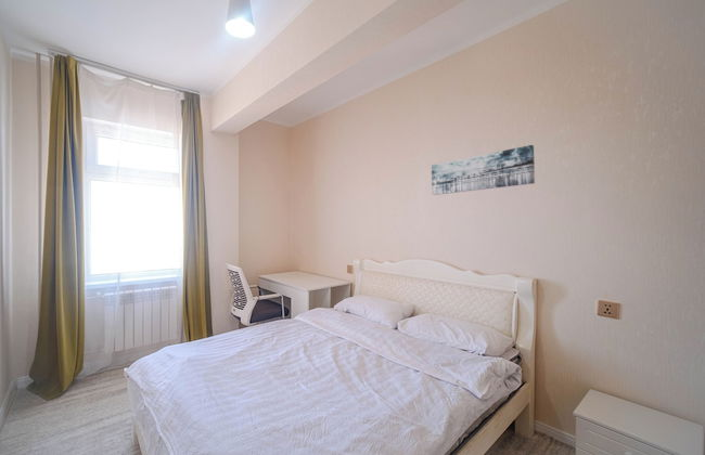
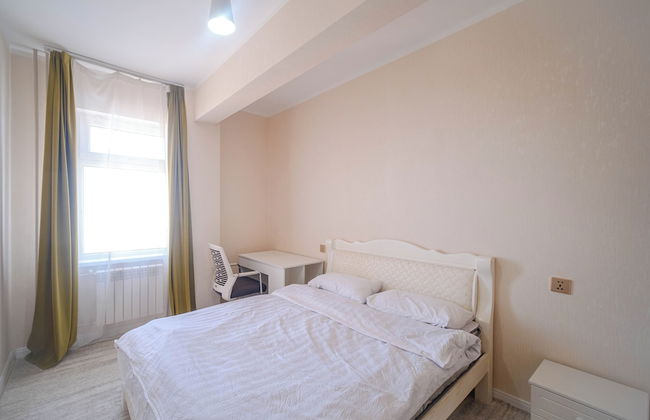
- wall art (476, 172)
